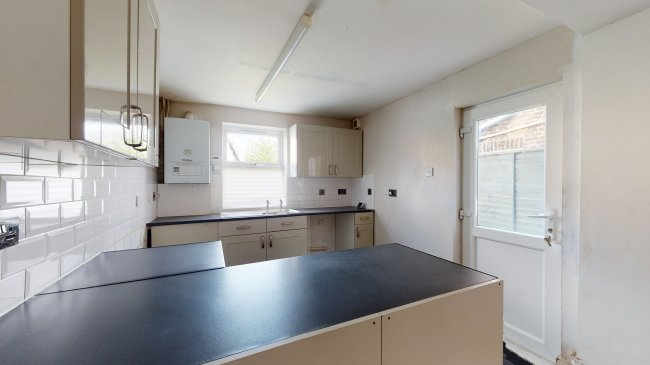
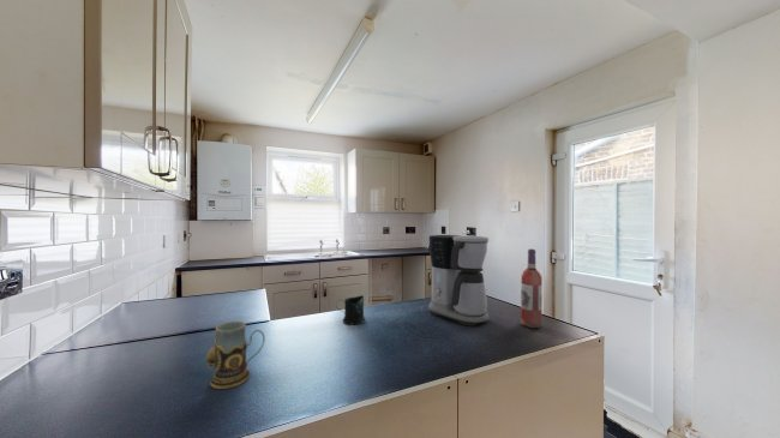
+ wine bottle (530, 287)
+ coffee maker (454, 276)
+ mug (350, 308)
+ mug (235, 352)
